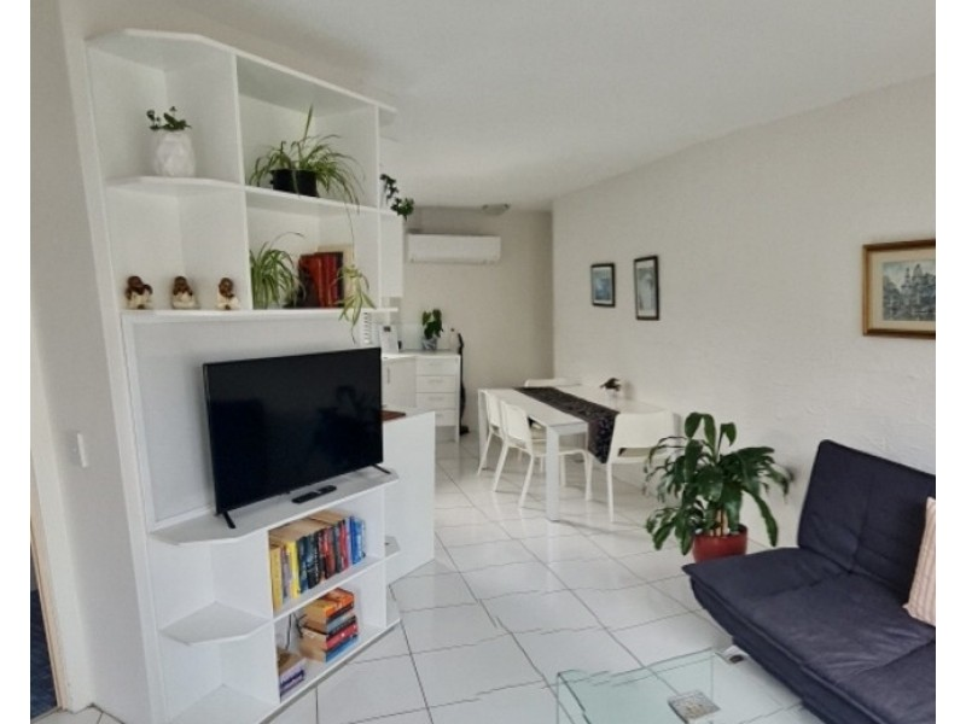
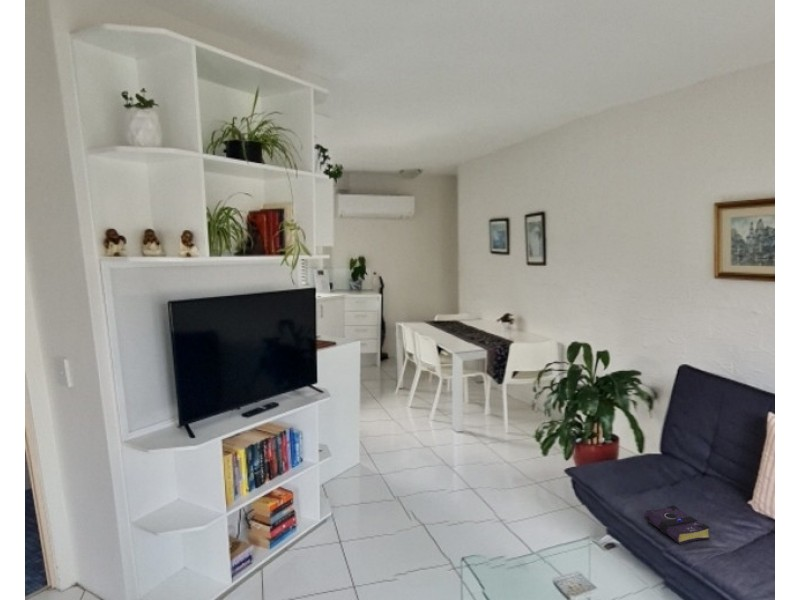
+ book (675, 523)
